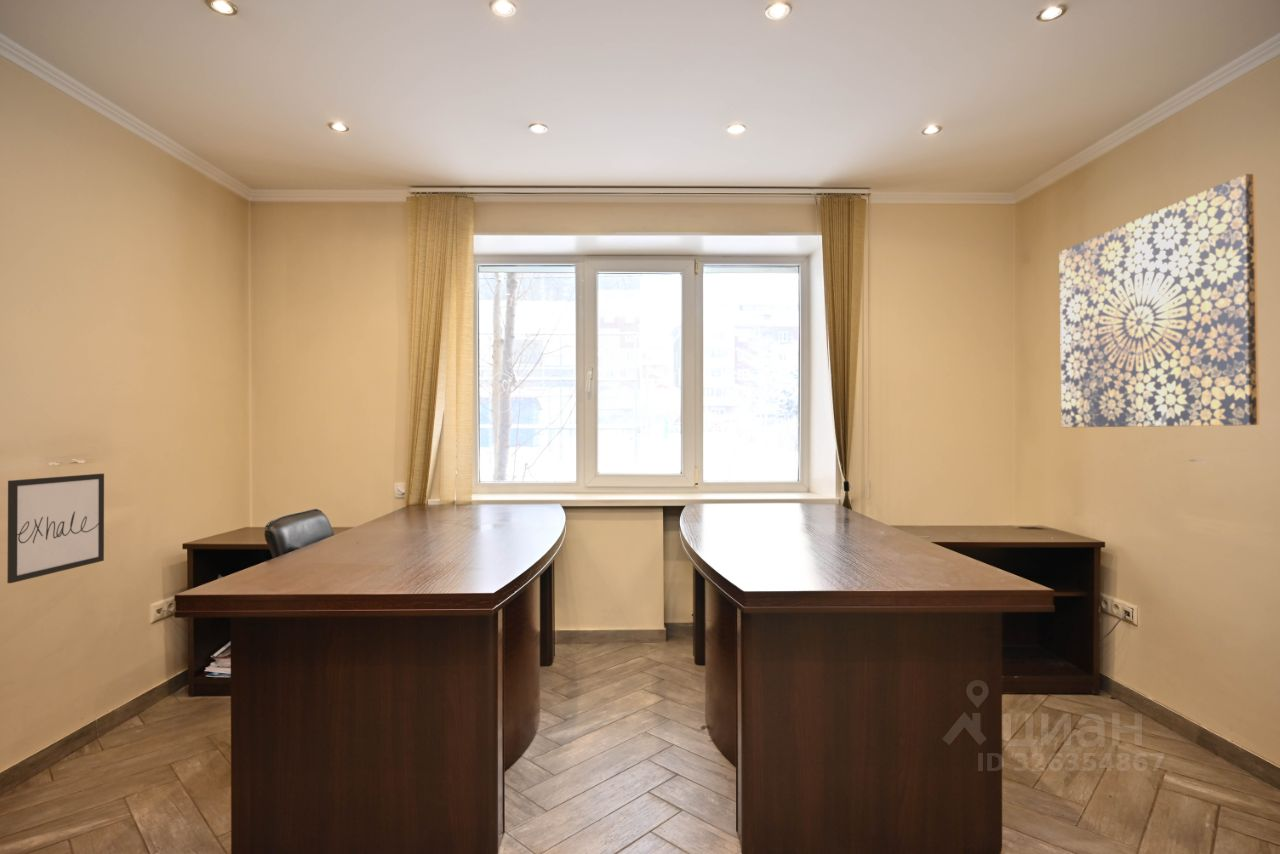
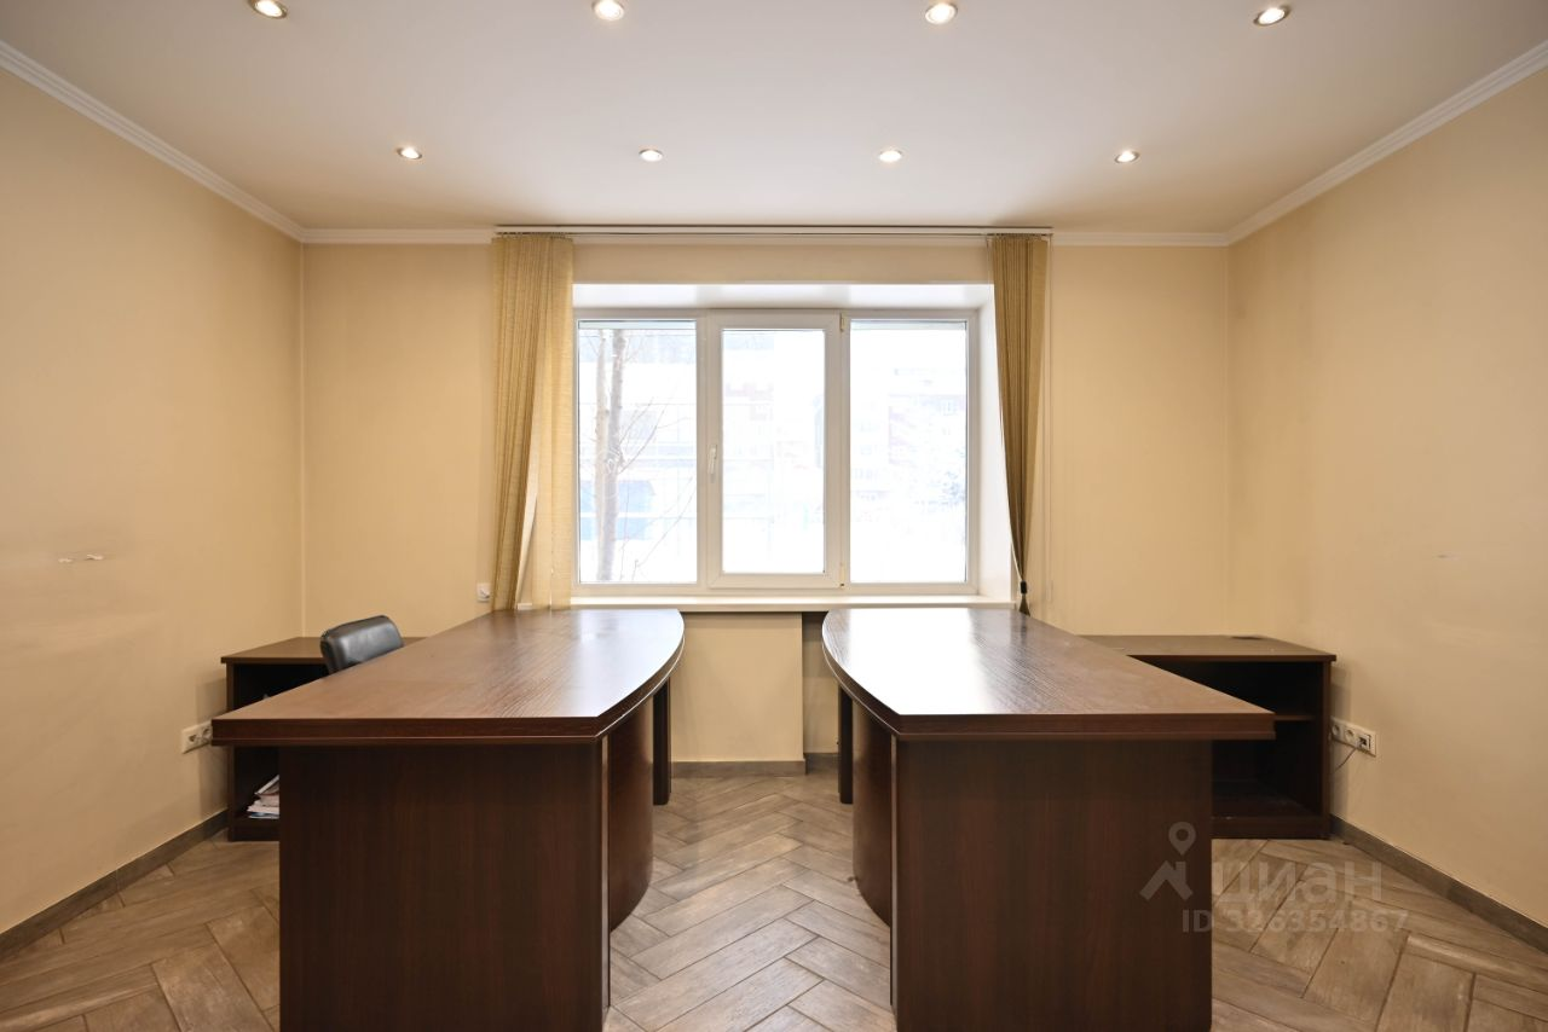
- wall art (59, 523)
- wall art (1141, 322)
